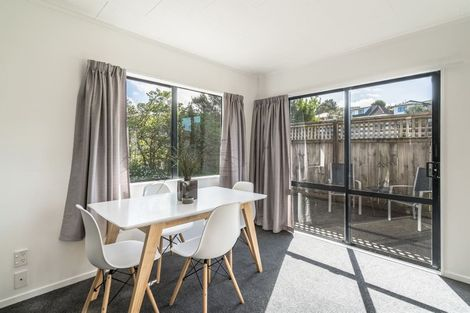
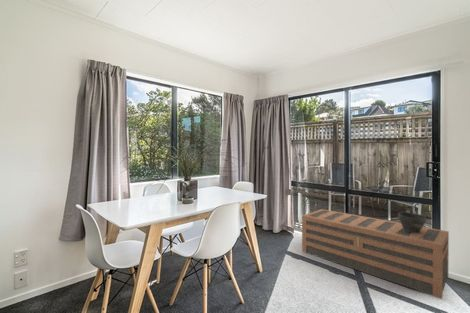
+ ceramic pot (411, 222)
+ storage bench (366, 242)
